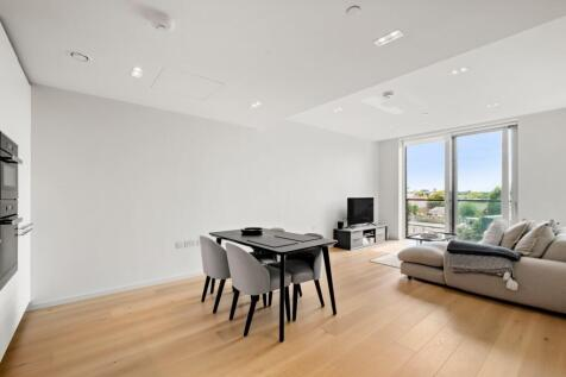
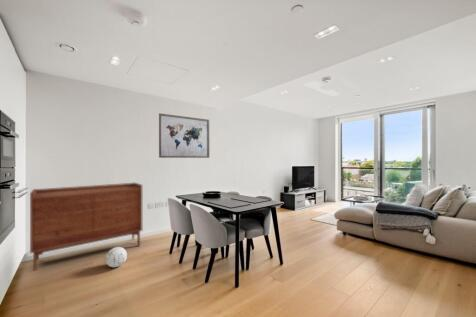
+ wall art (186, 137)
+ ball (116, 256)
+ sideboard (91, 219)
